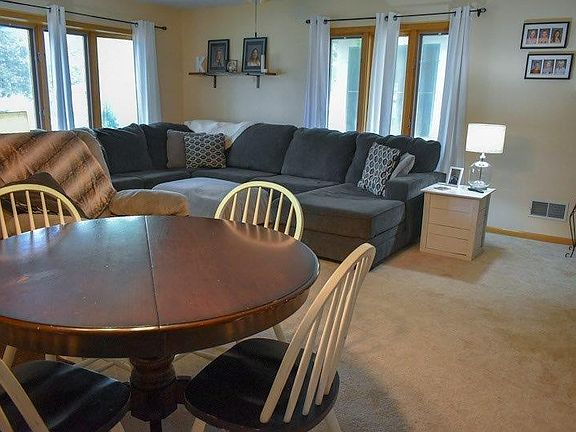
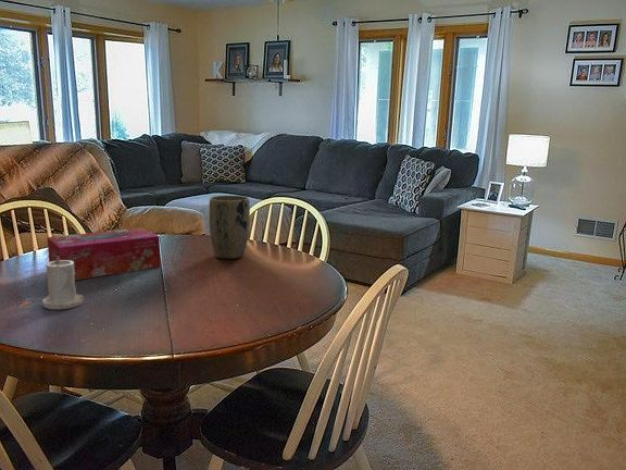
+ candle (61, 280)
+ plant pot (229, 226)
+ tissue box (104, 252)
